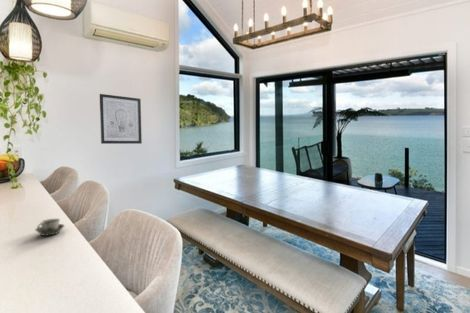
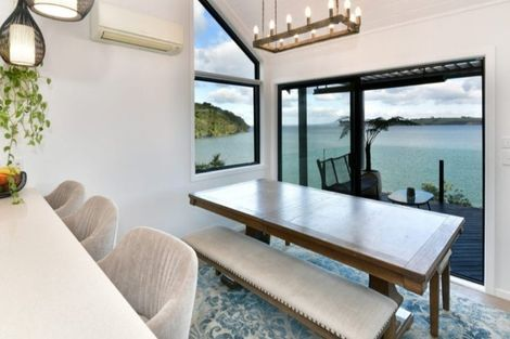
- cup (50, 227)
- wall art (121, 120)
